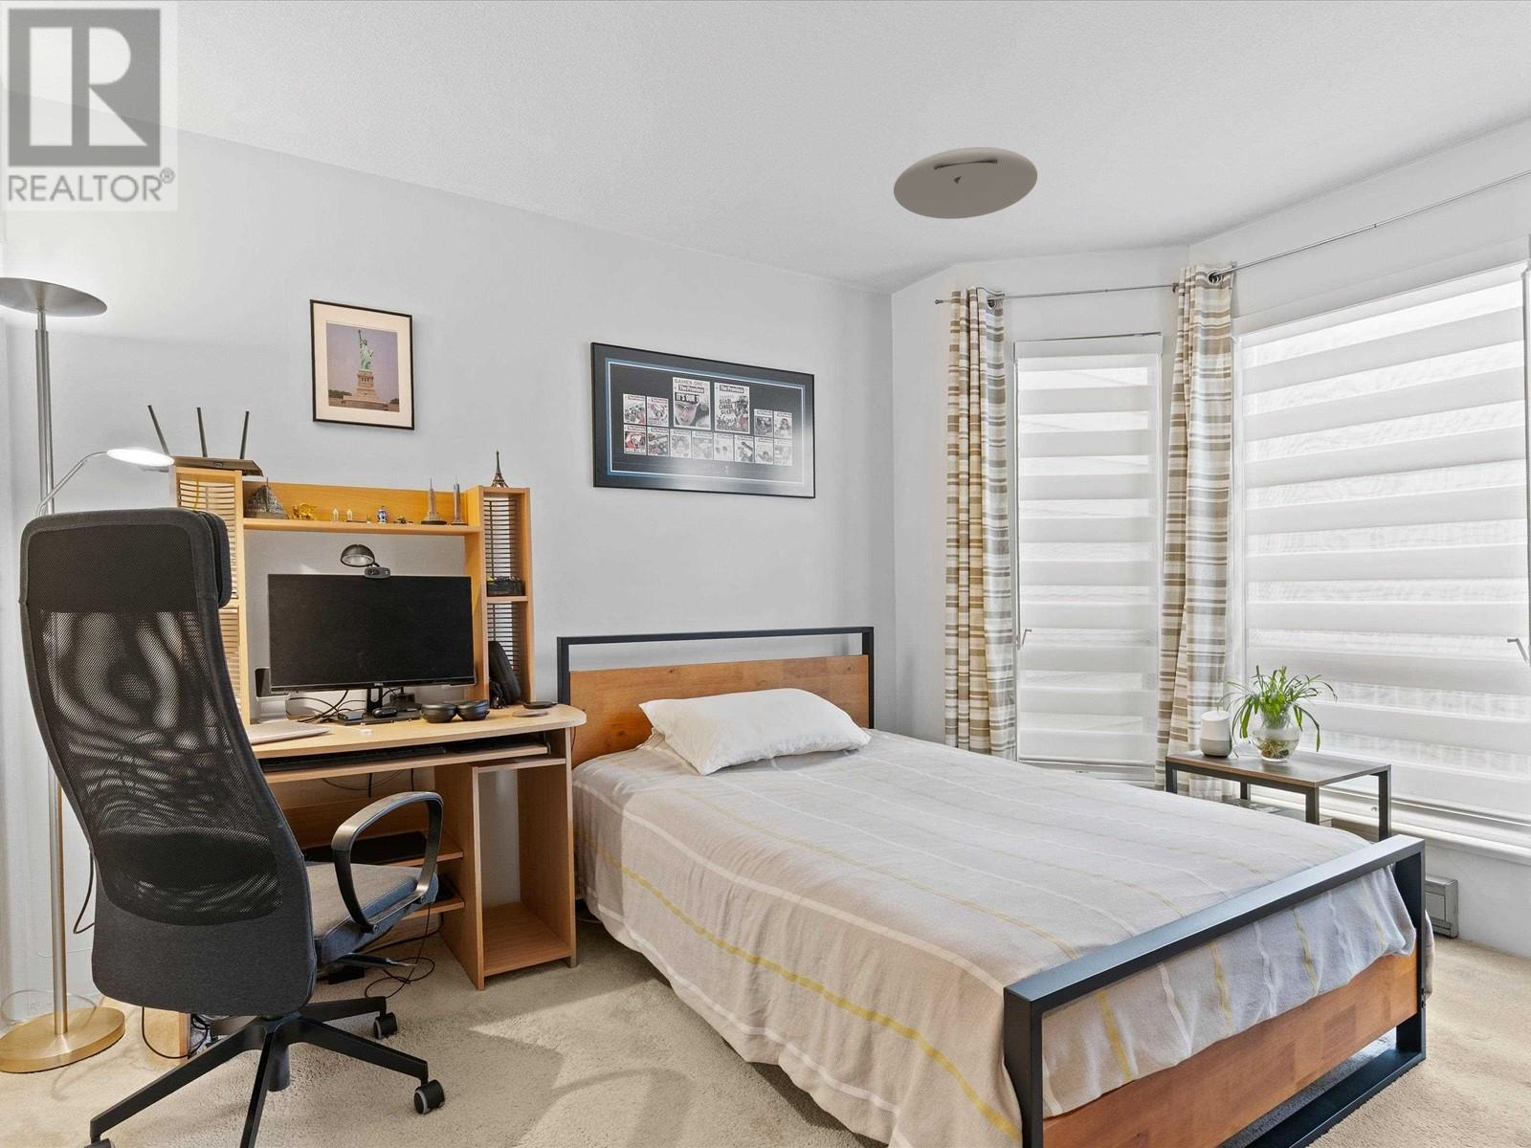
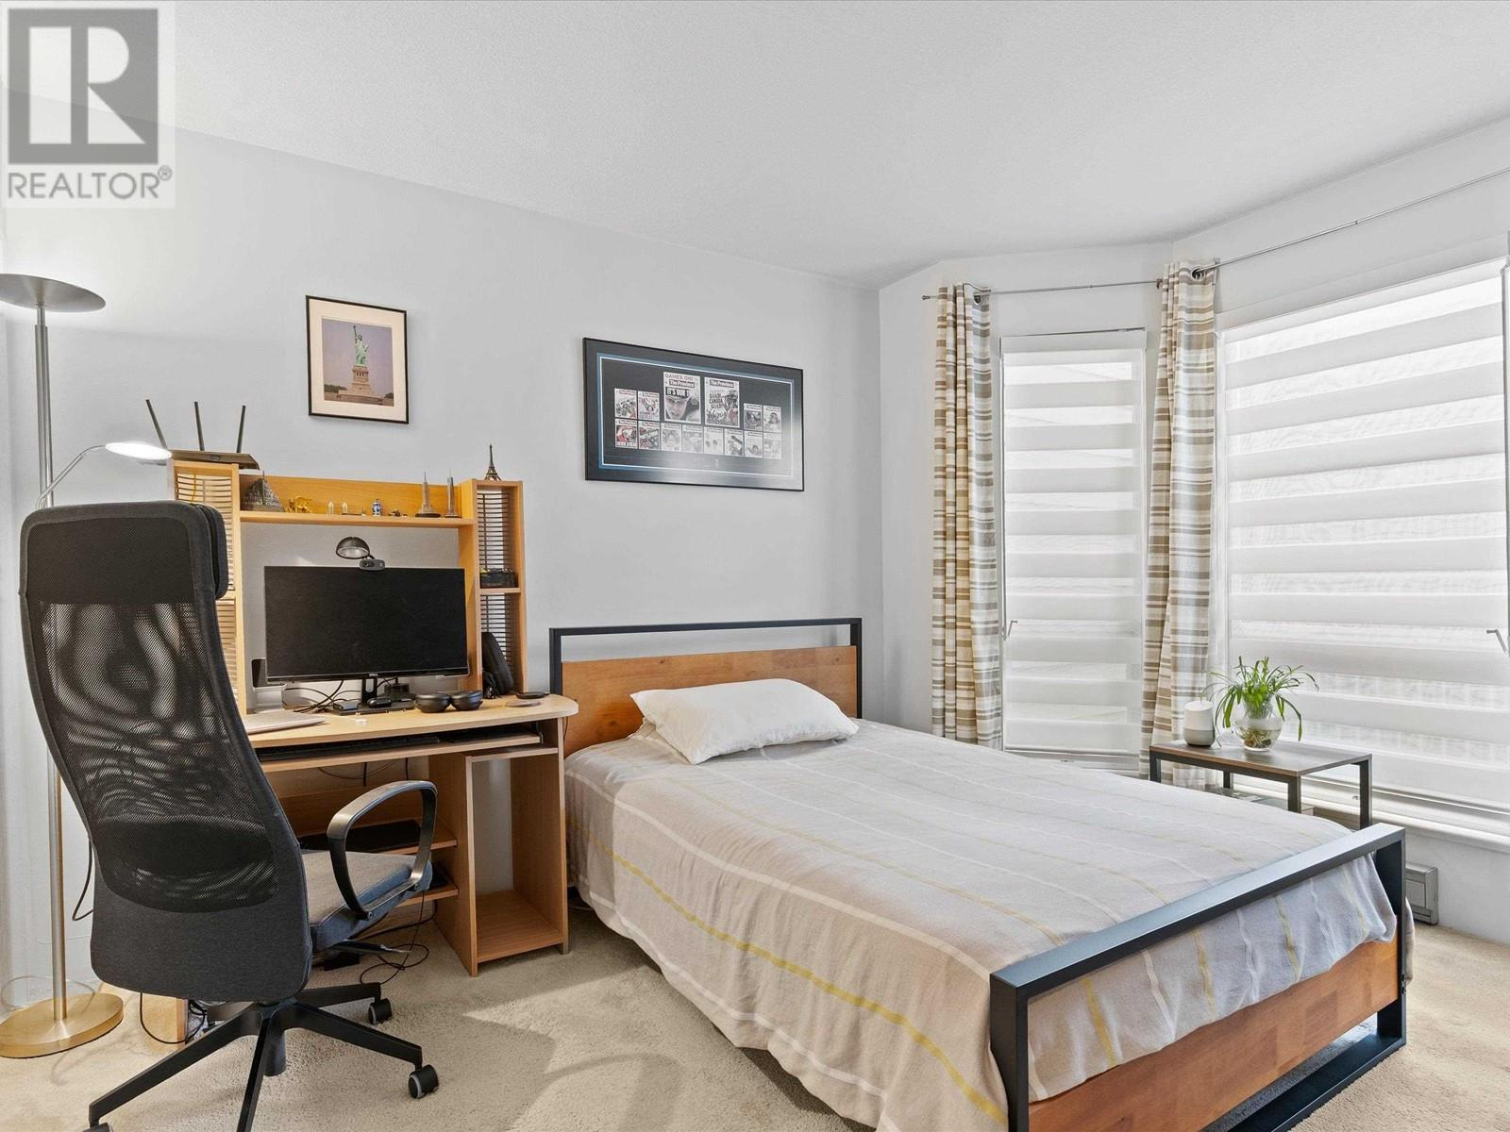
- ceiling light (963, 184)
